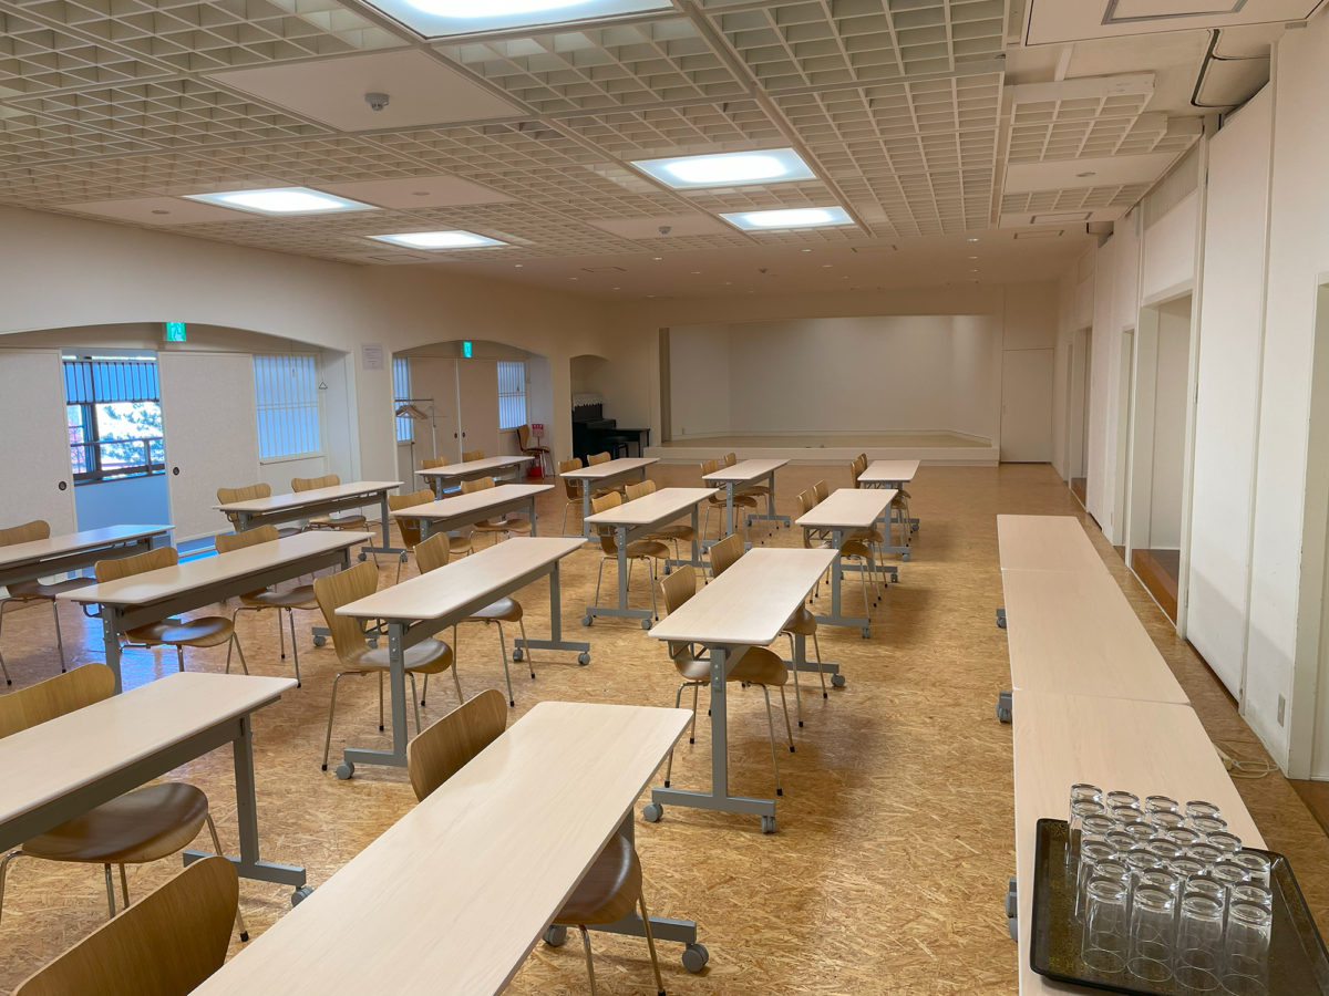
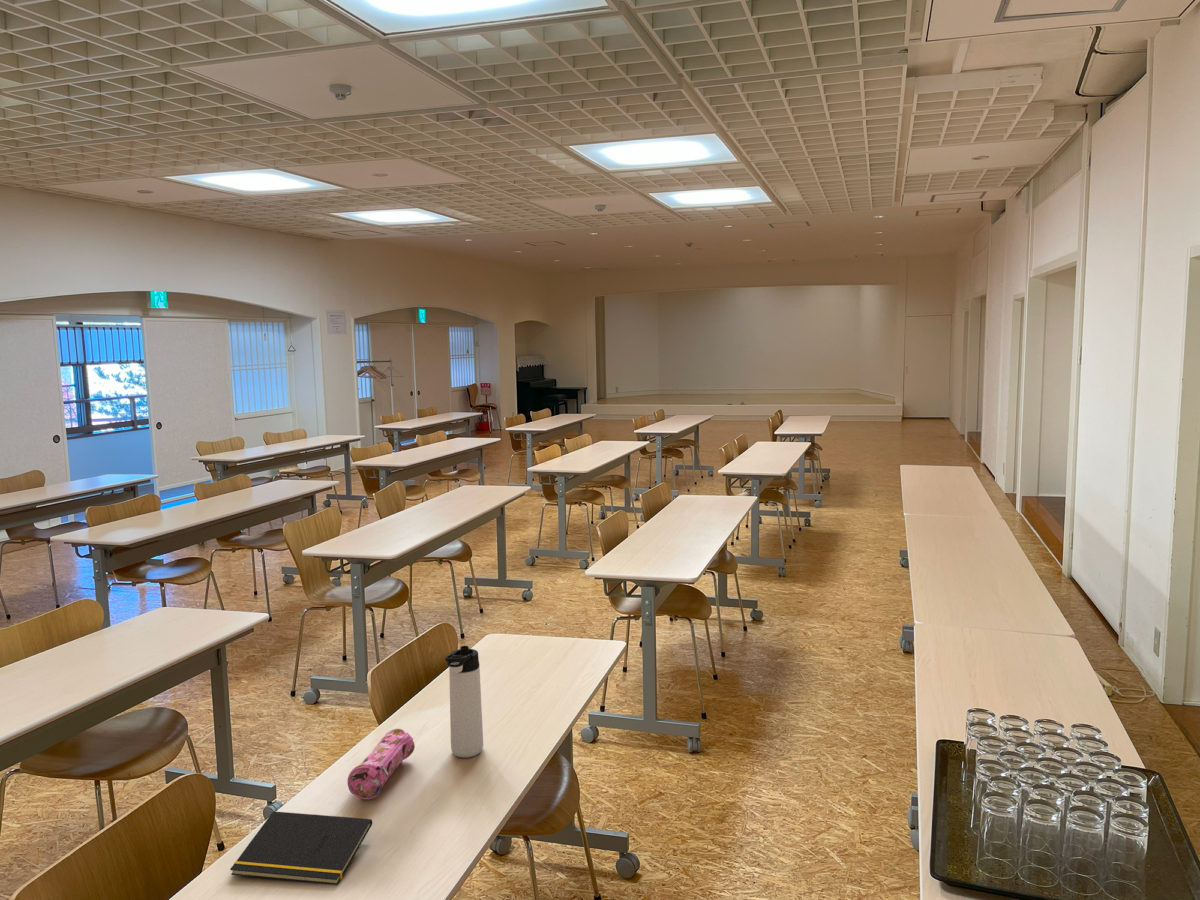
+ thermos bottle (462, 702)
+ notepad (303, 846)
+ pencil case (382, 762)
